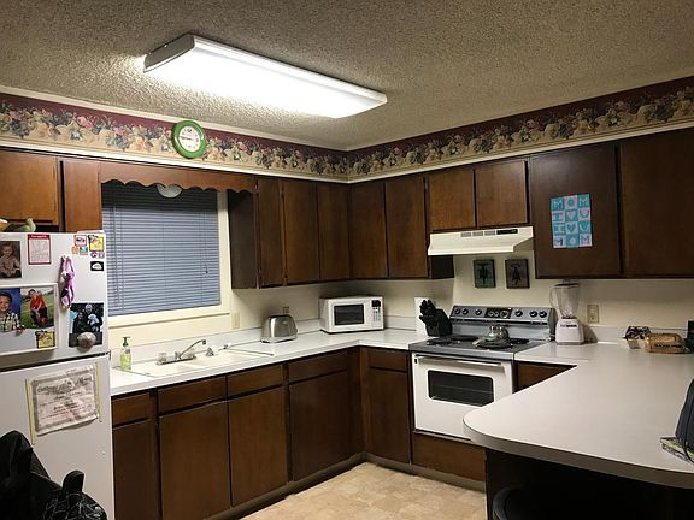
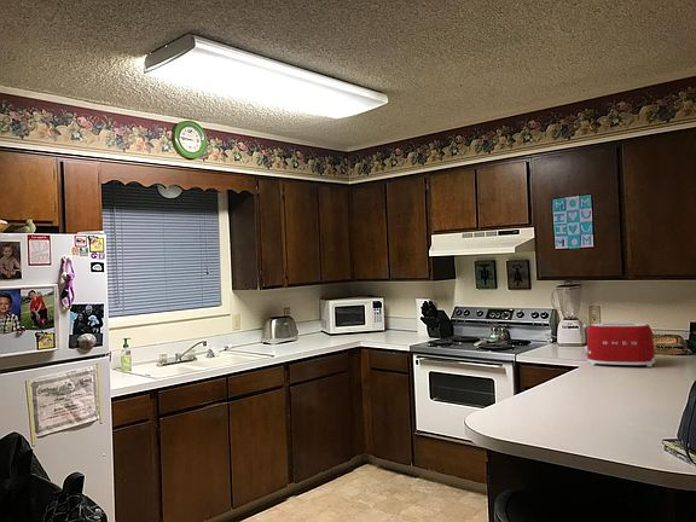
+ toaster (617, 343)
